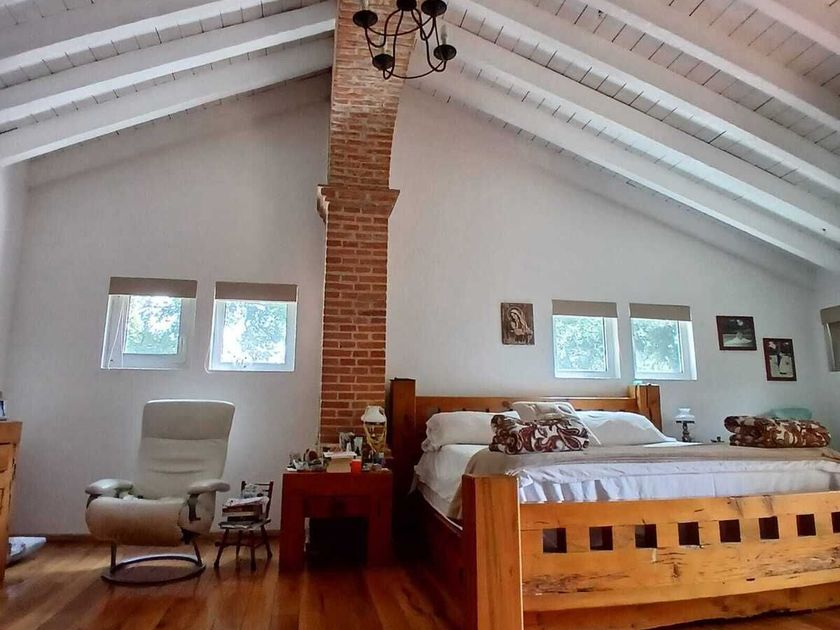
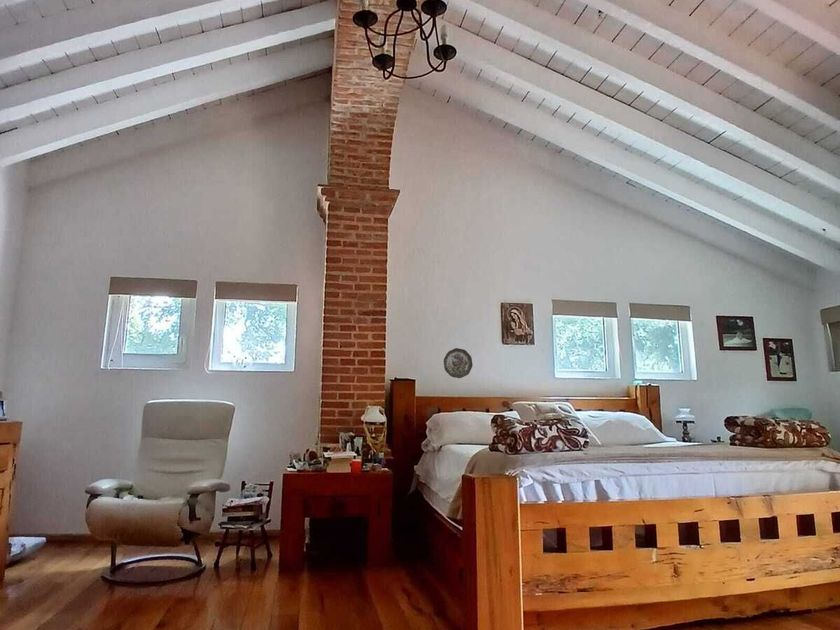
+ decorative plate (457, 363)
